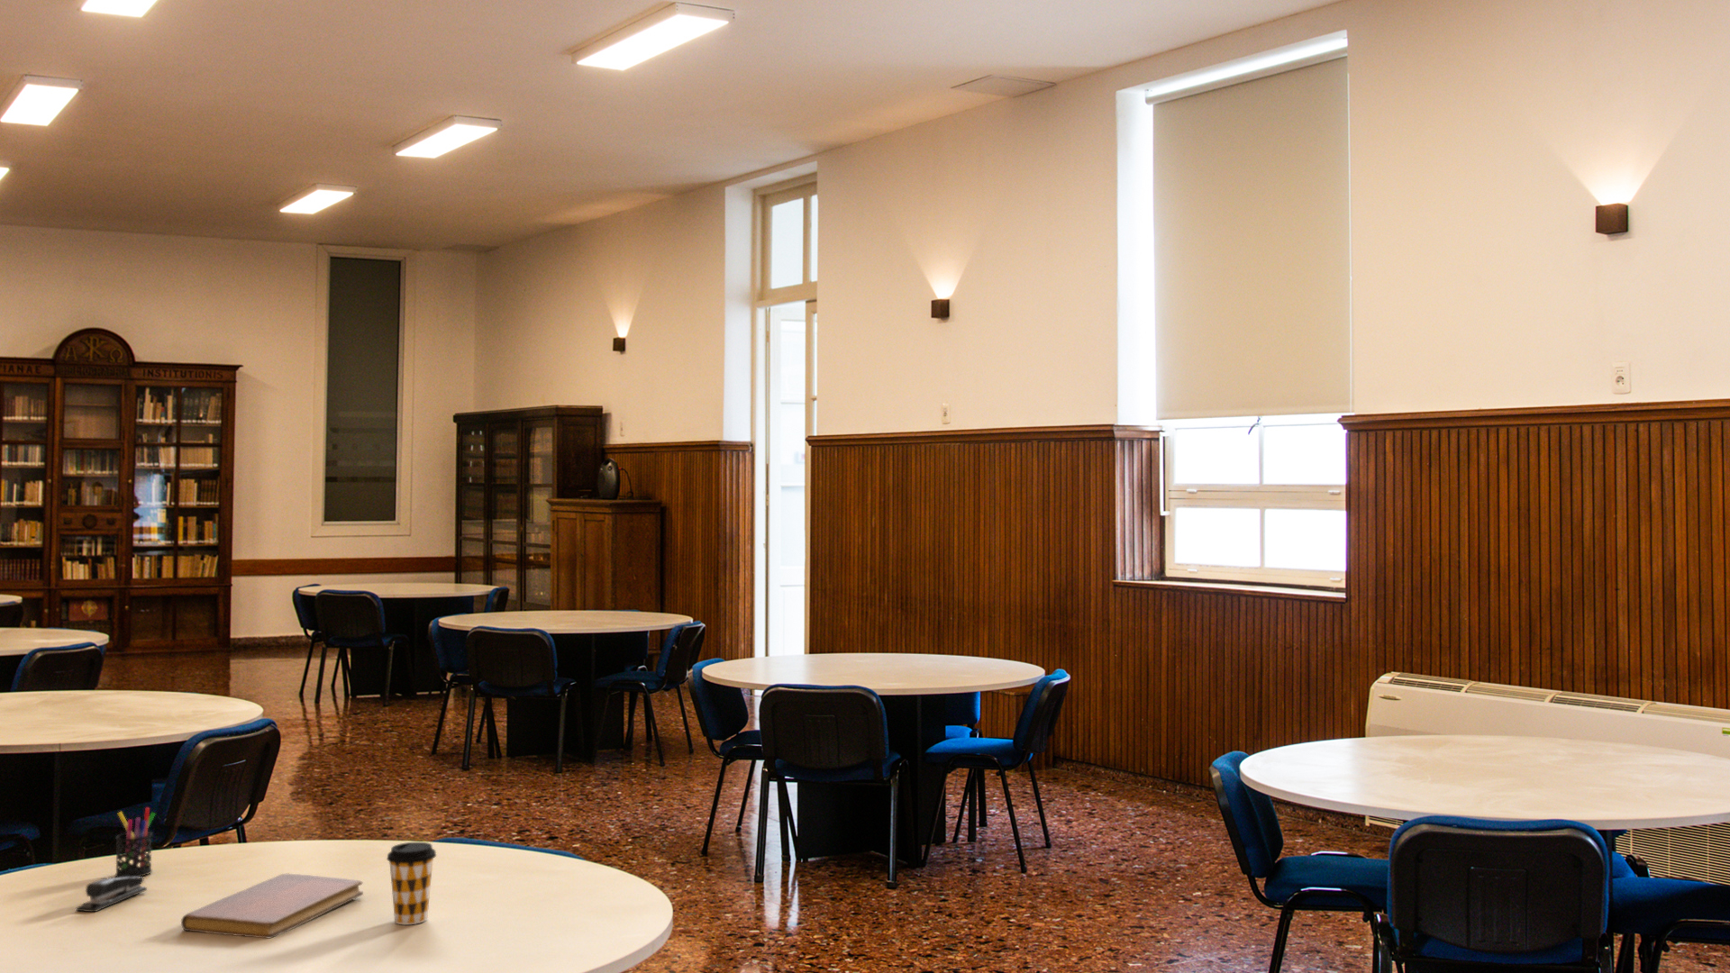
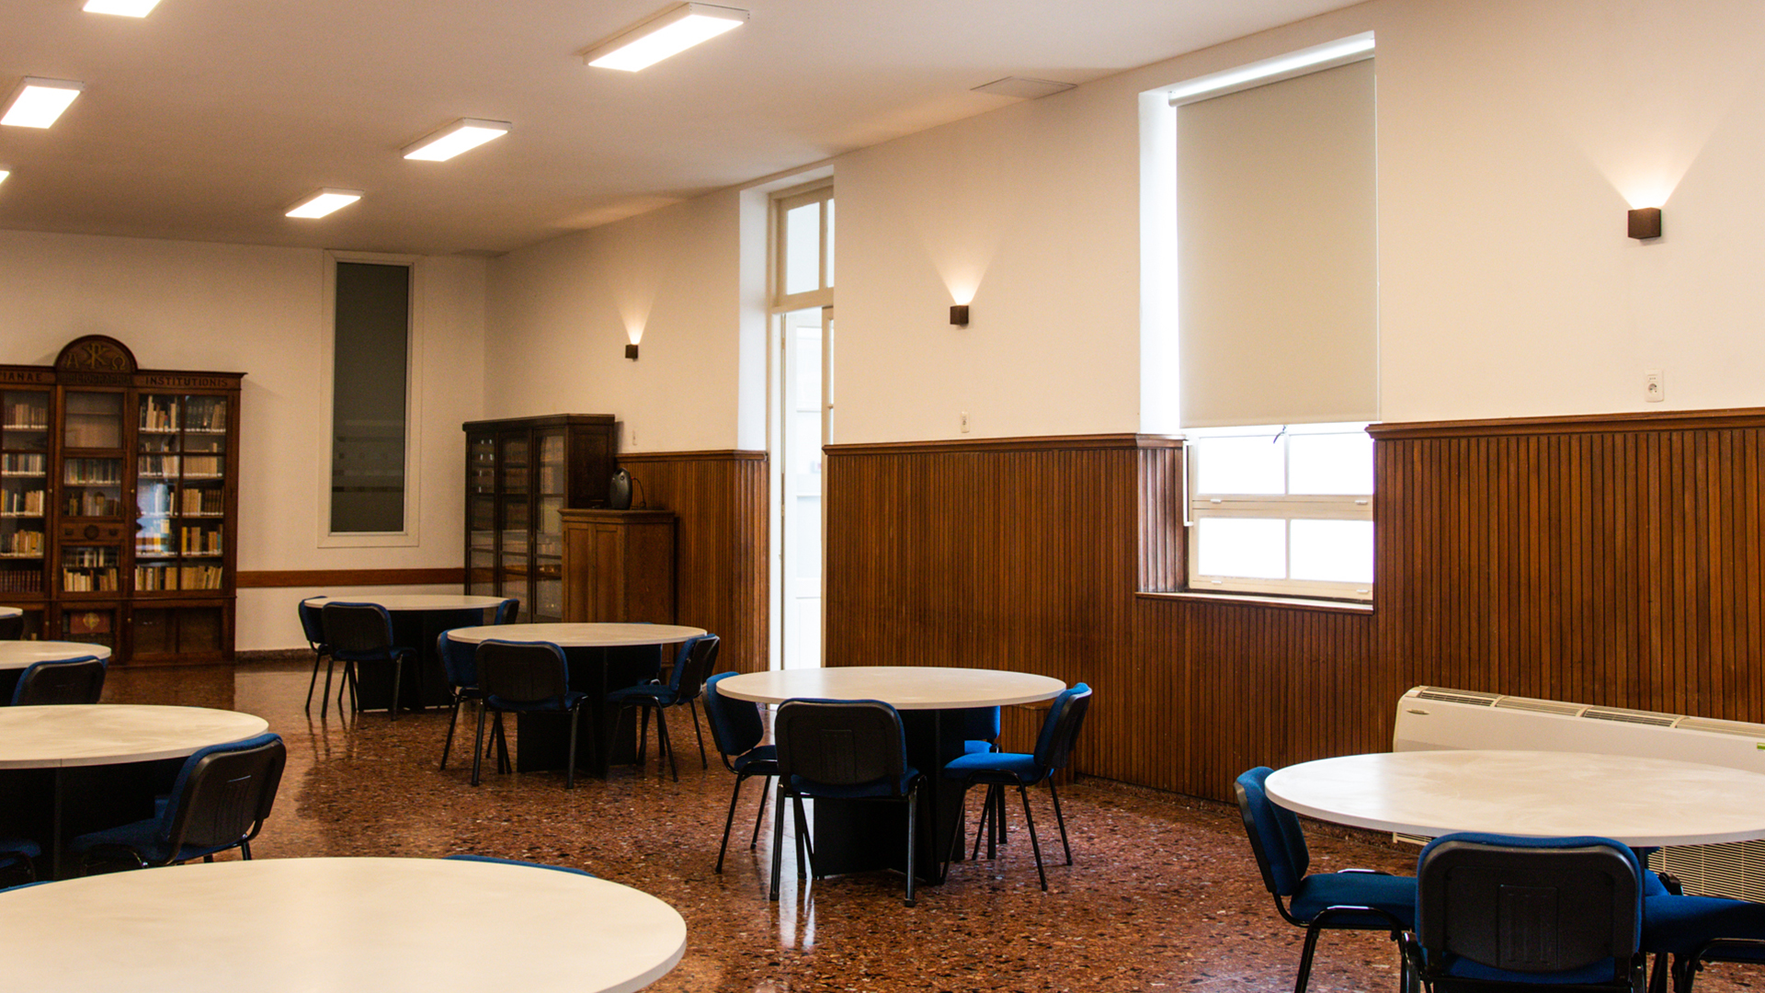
- stapler (113, 889)
- coffee cup (411, 883)
- notebook (276, 904)
- pen holder (138, 839)
